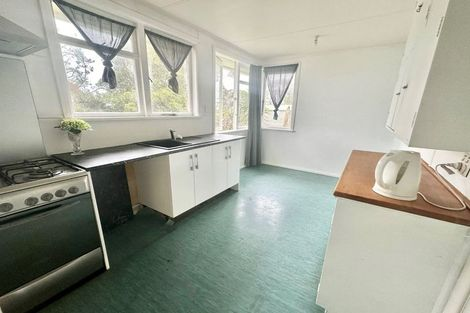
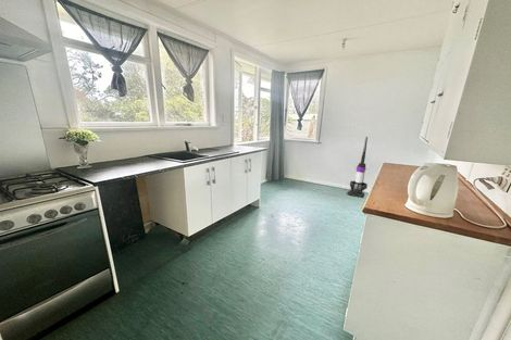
+ vacuum cleaner (361, 166)
